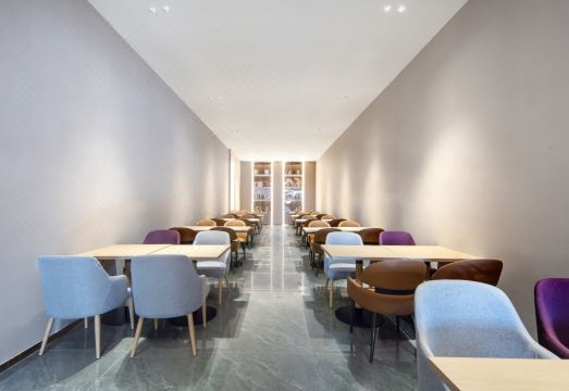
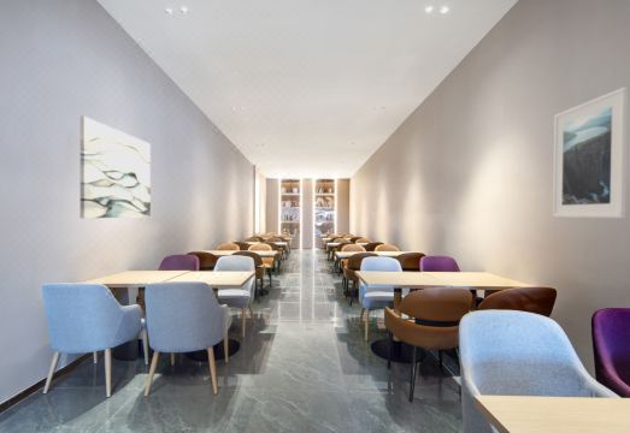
+ wall art (120, 174)
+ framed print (585, 160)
